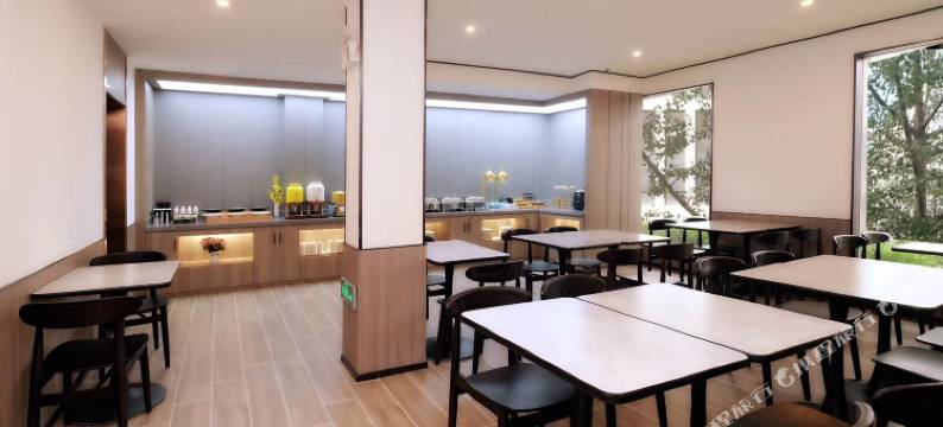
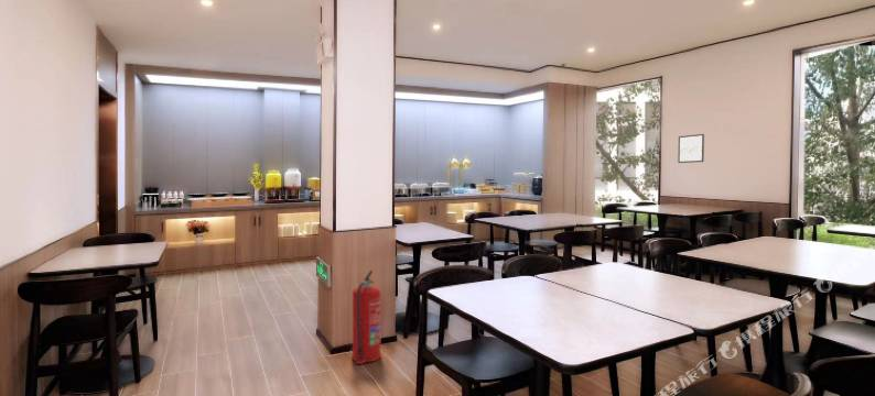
+ wall art (690, 148)
+ fire extinguisher (366, 315)
